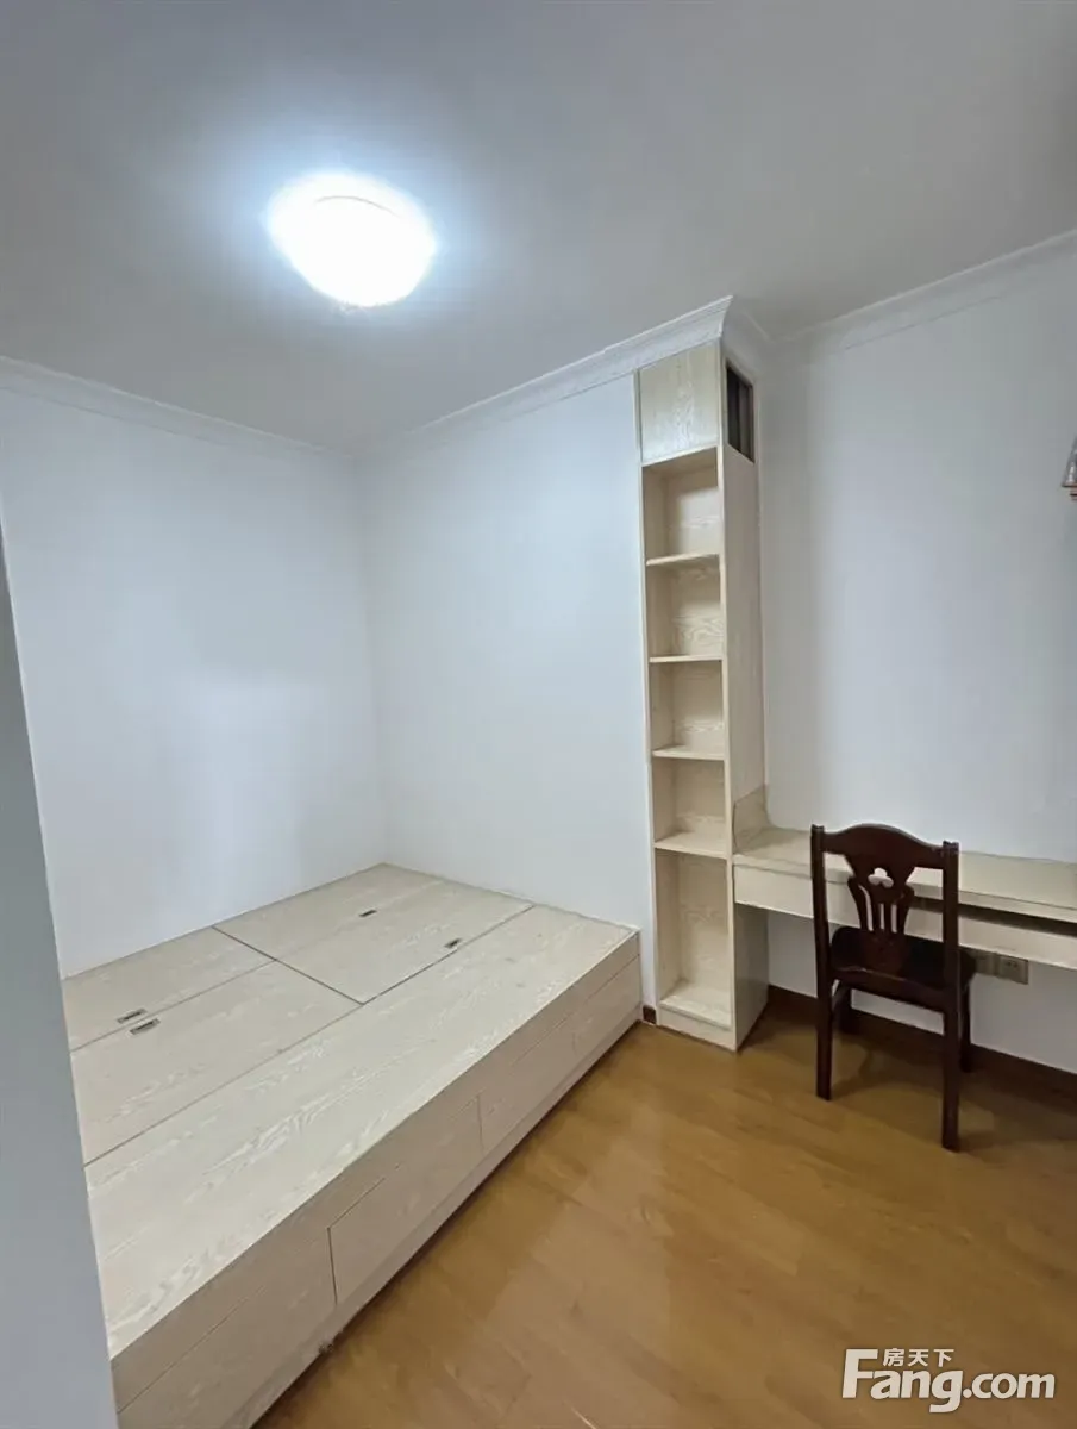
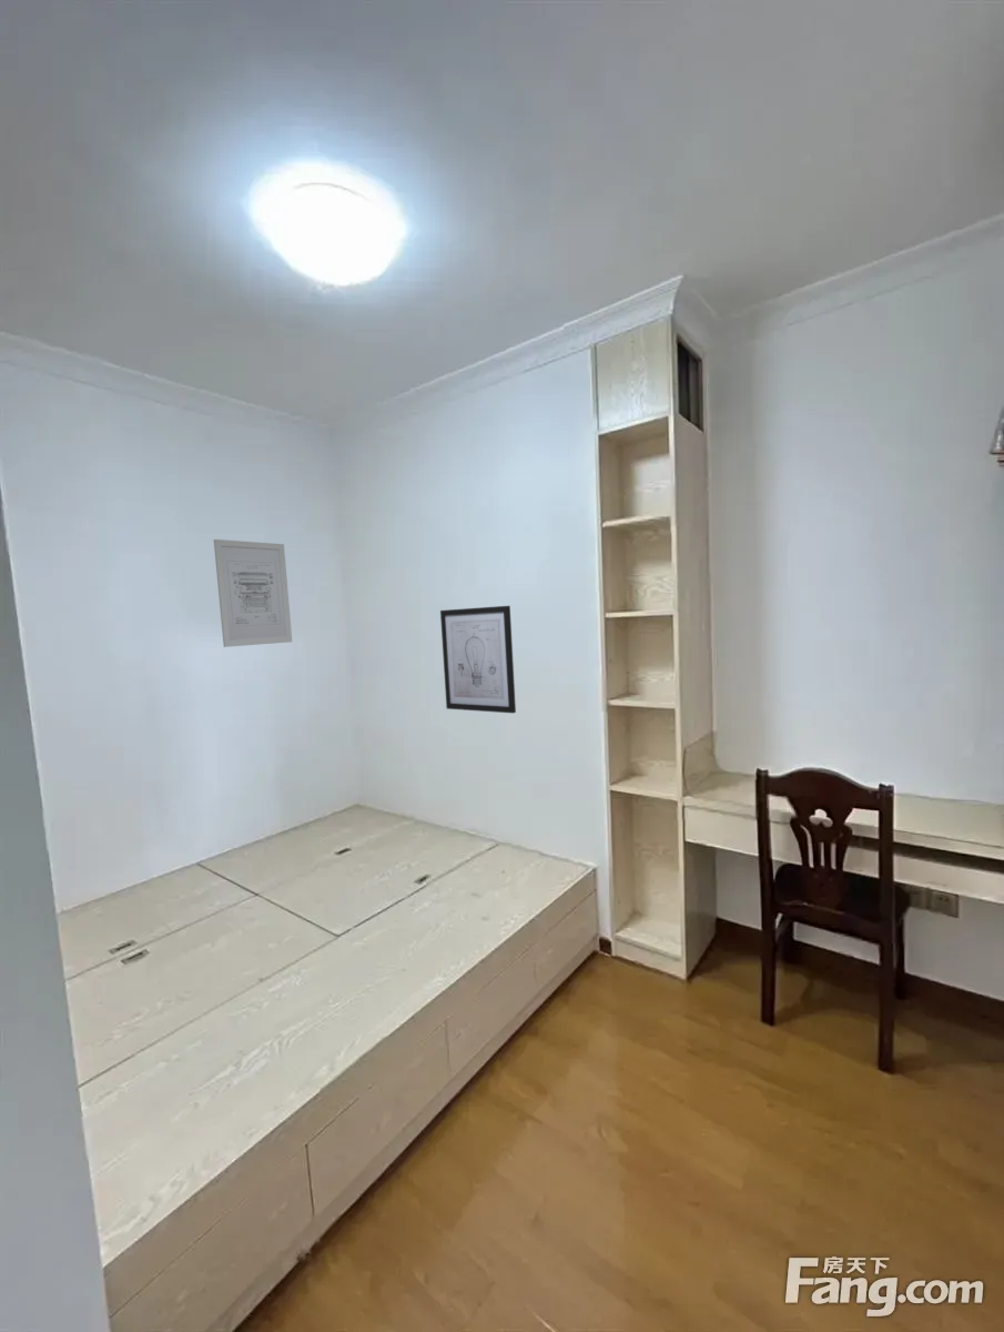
+ wall art (476, 659)
+ wall art (254, 593)
